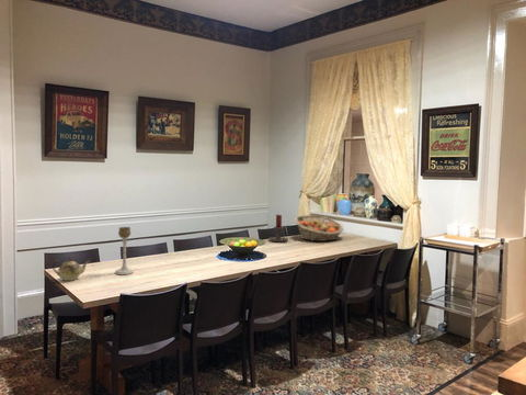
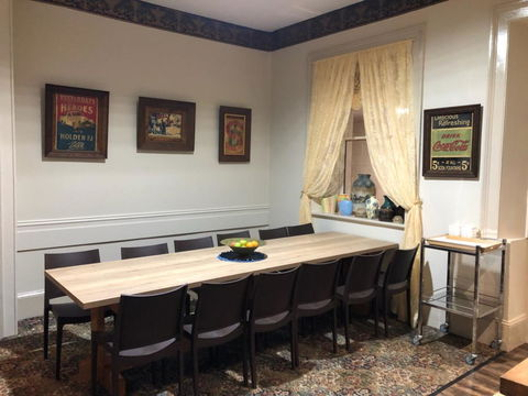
- fruit basket (318, 227)
- candle holder (124, 249)
- candle holder (279, 227)
- teapot (71, 268)
